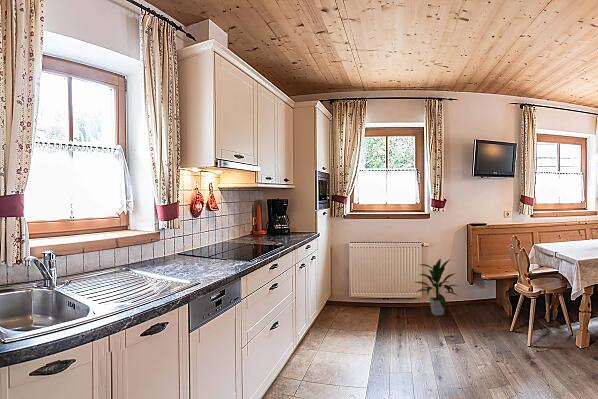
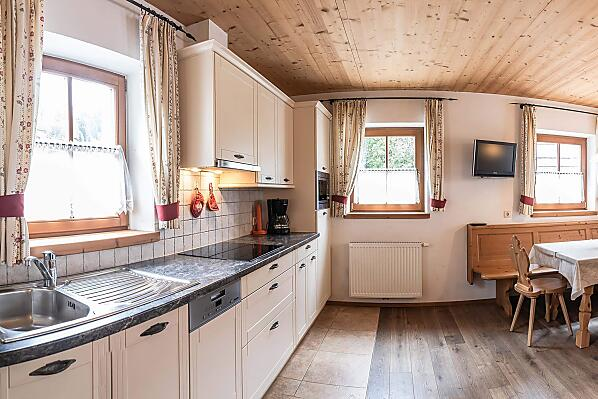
- indoor plant (436, 286)
